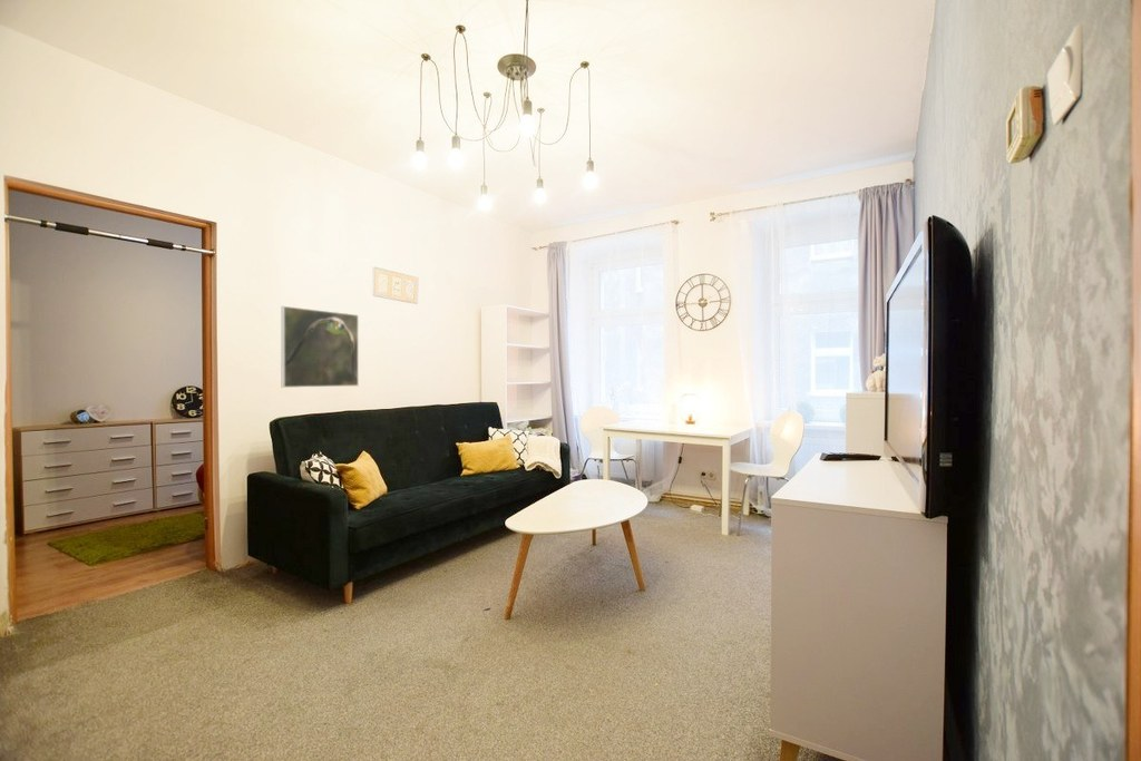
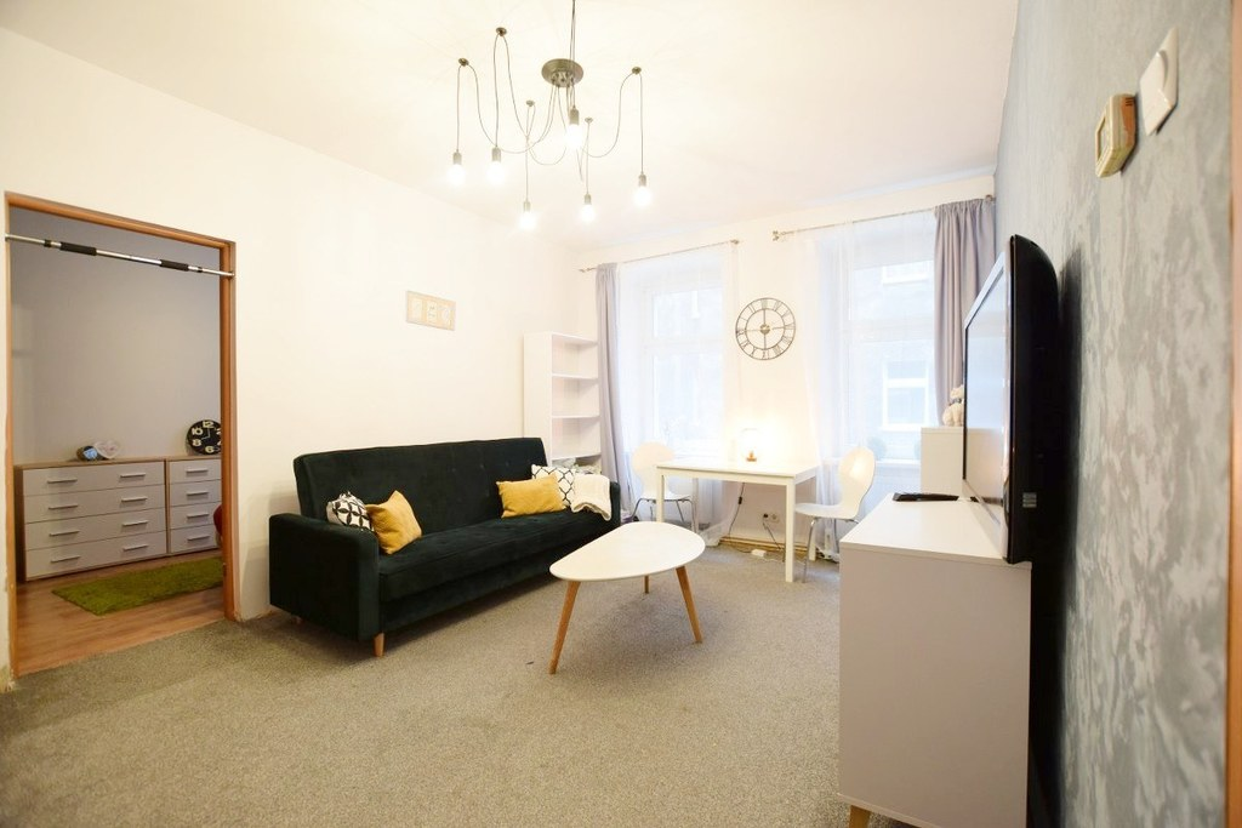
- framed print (322, 349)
